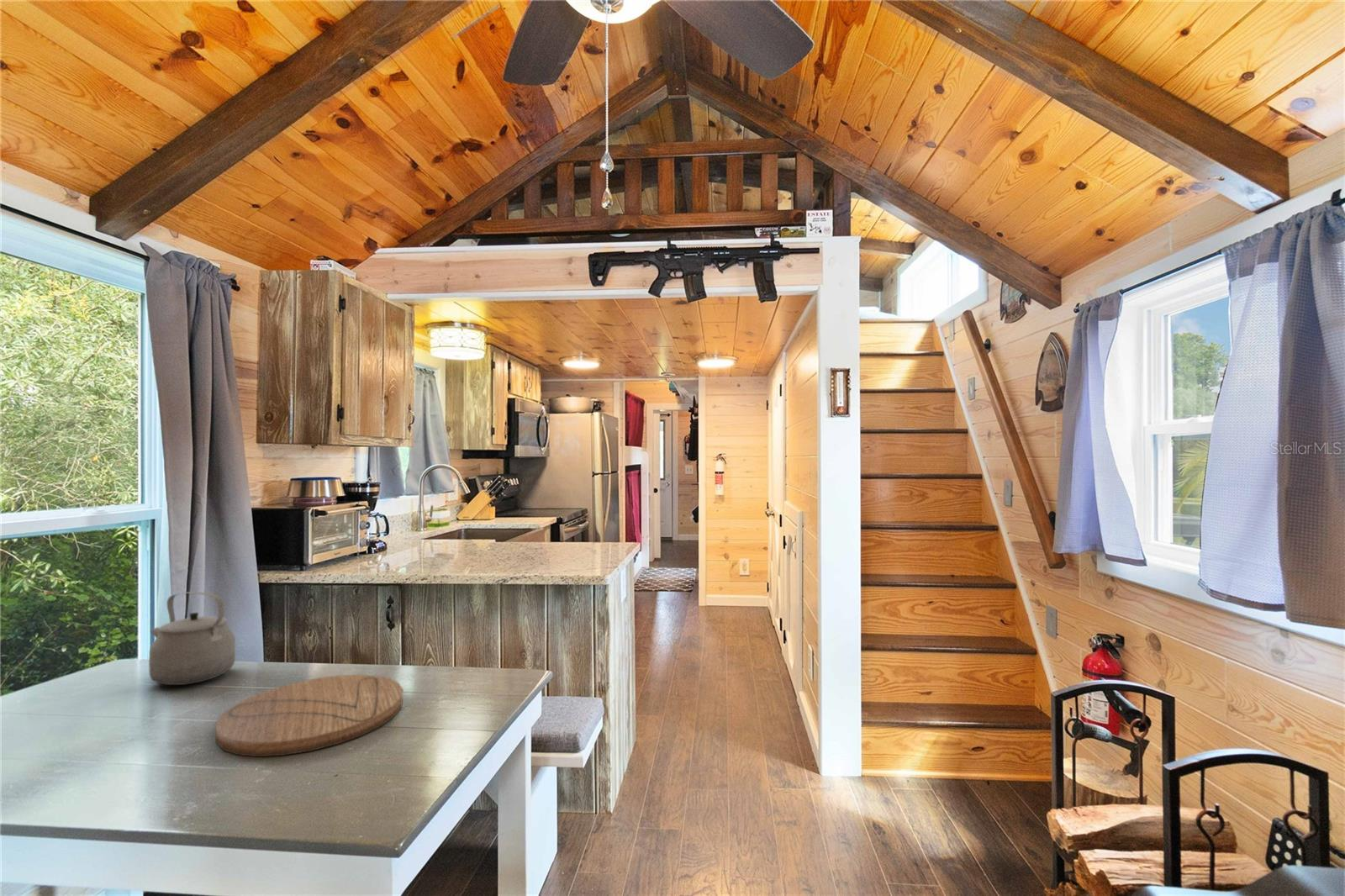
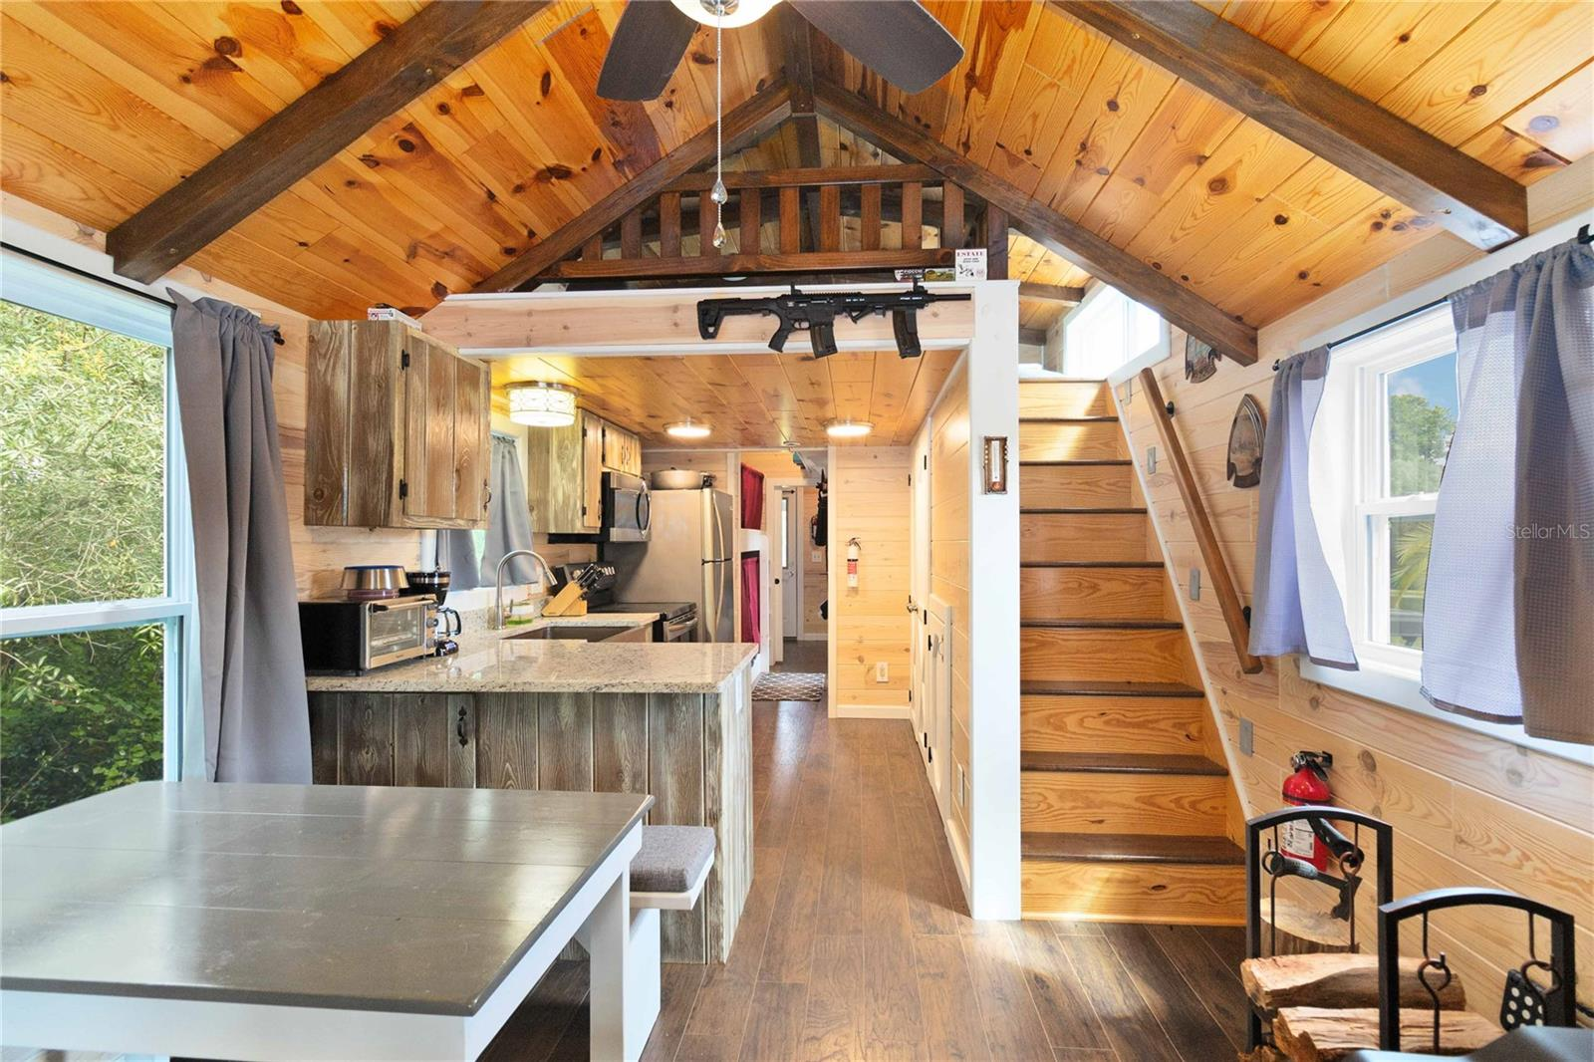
- cutting board (315, 709)
- tea kettle (186, 634)
